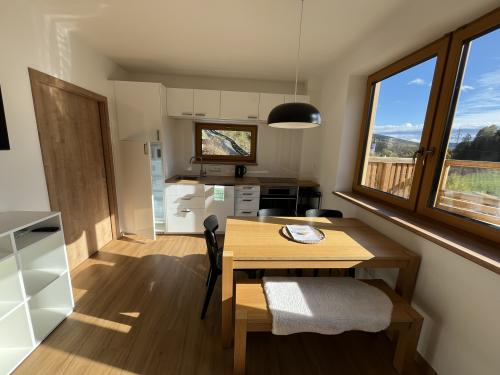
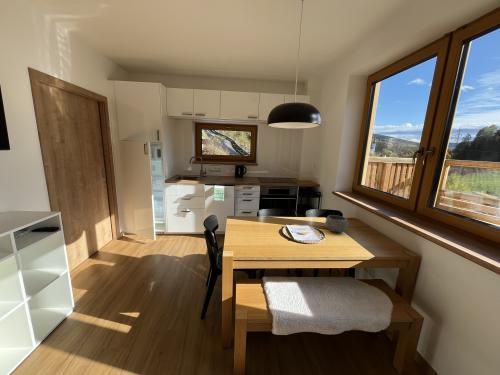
+ bowl (336, 224)
